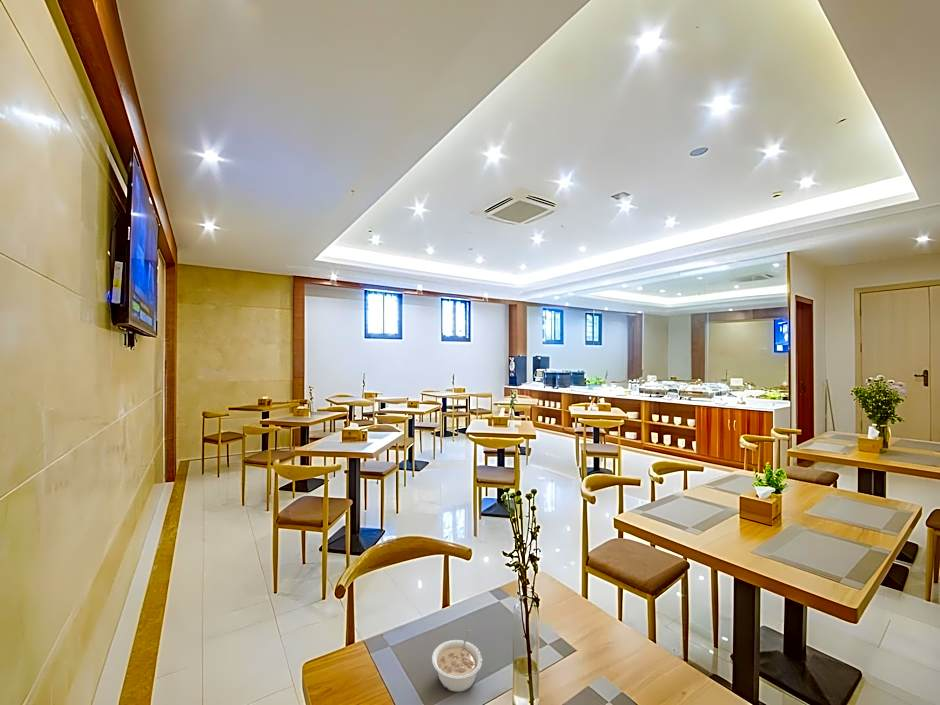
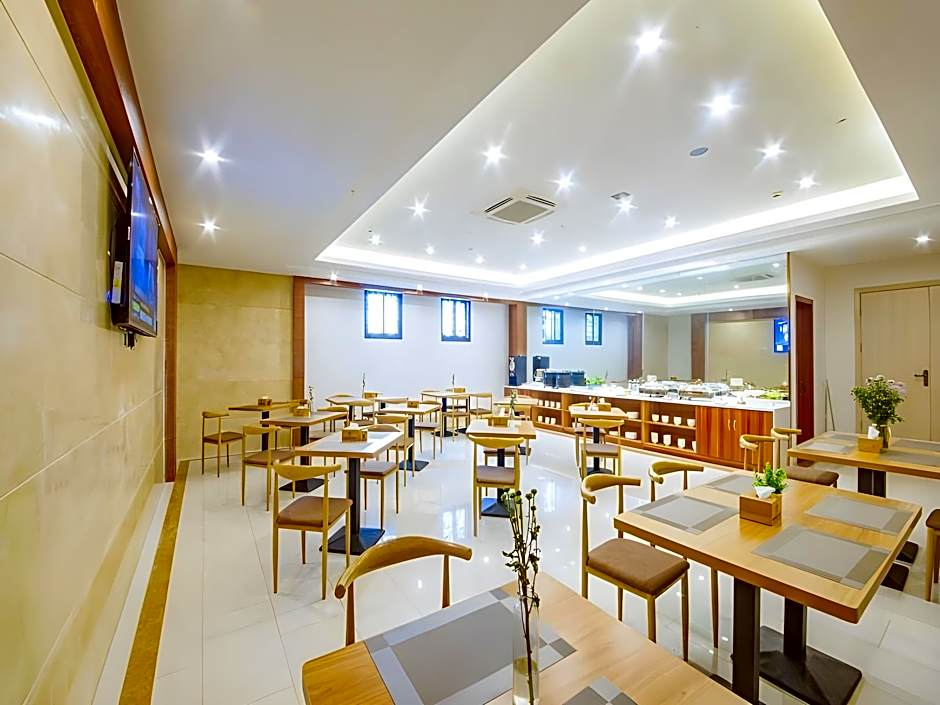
- legume (456, 664)
